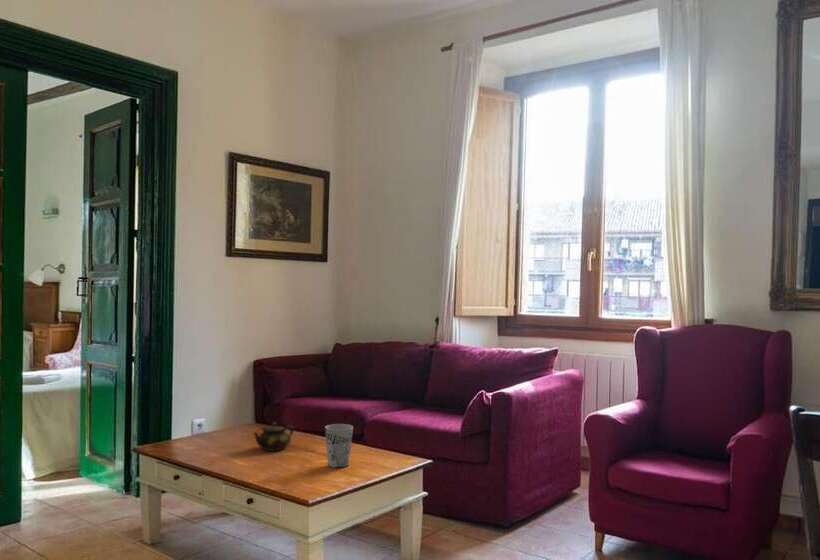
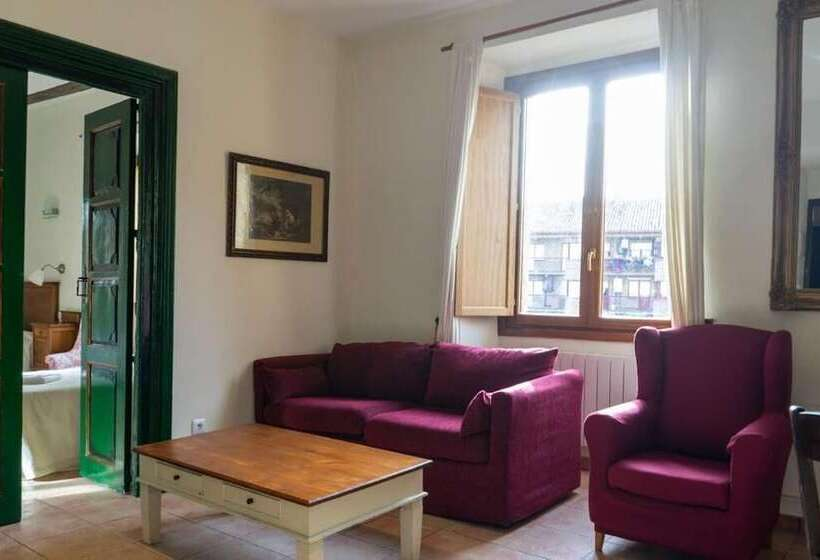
- cup (338, 446)
- teapot (273, 435)
